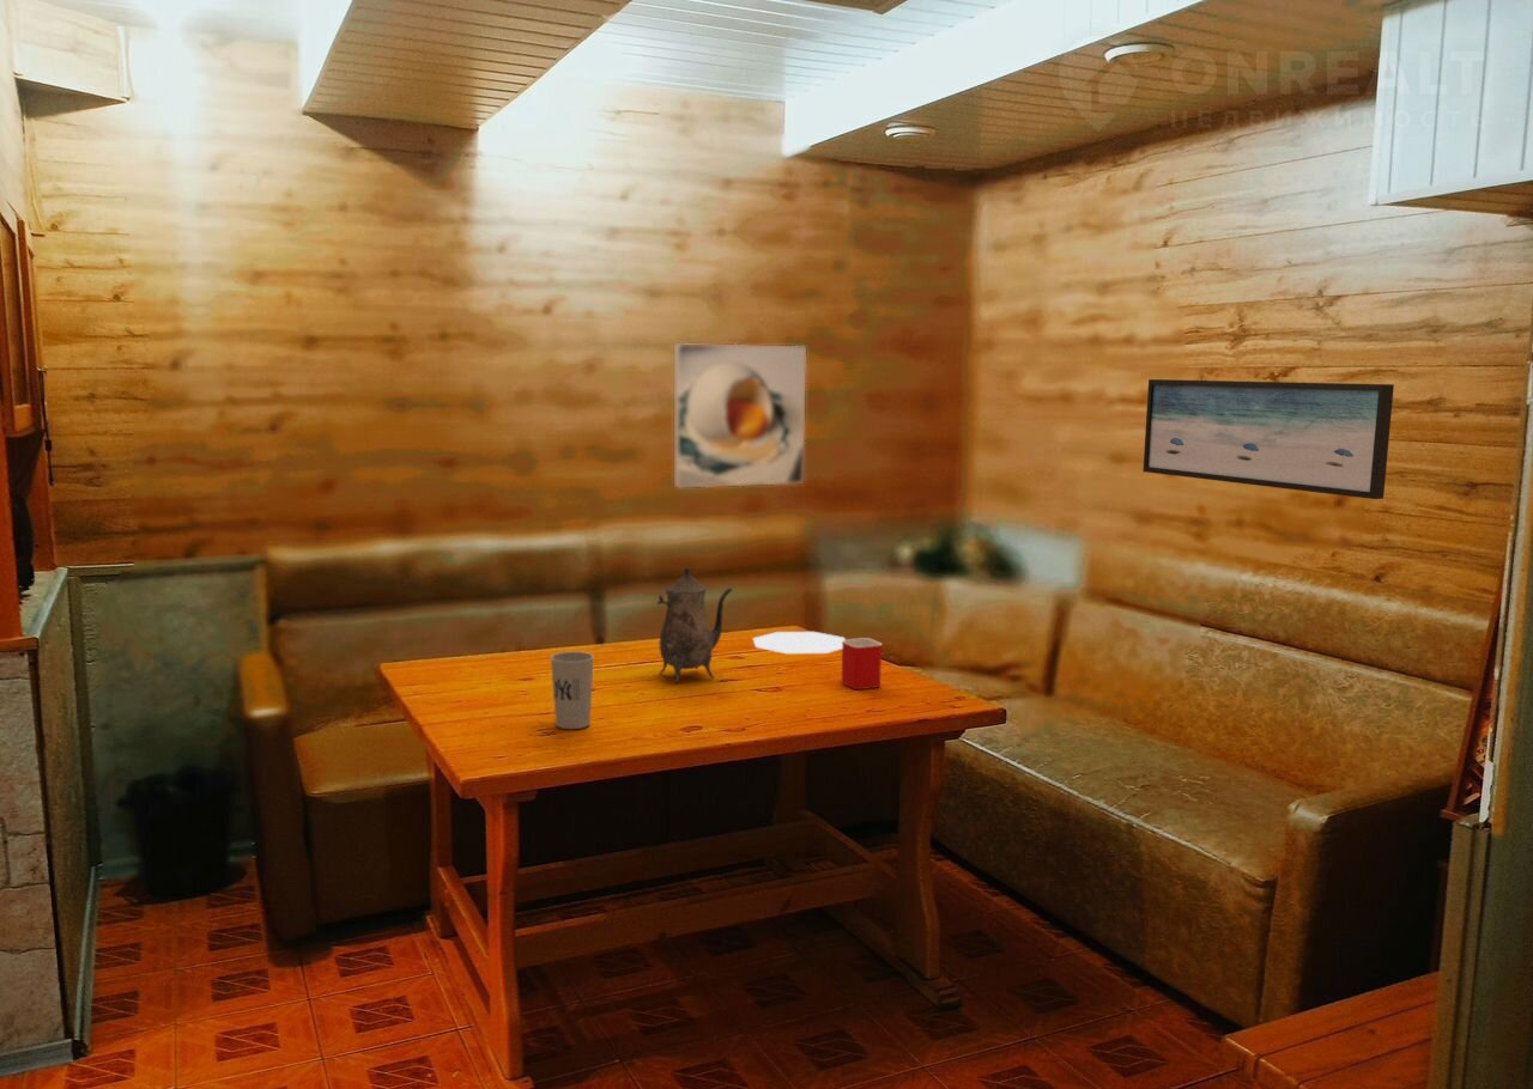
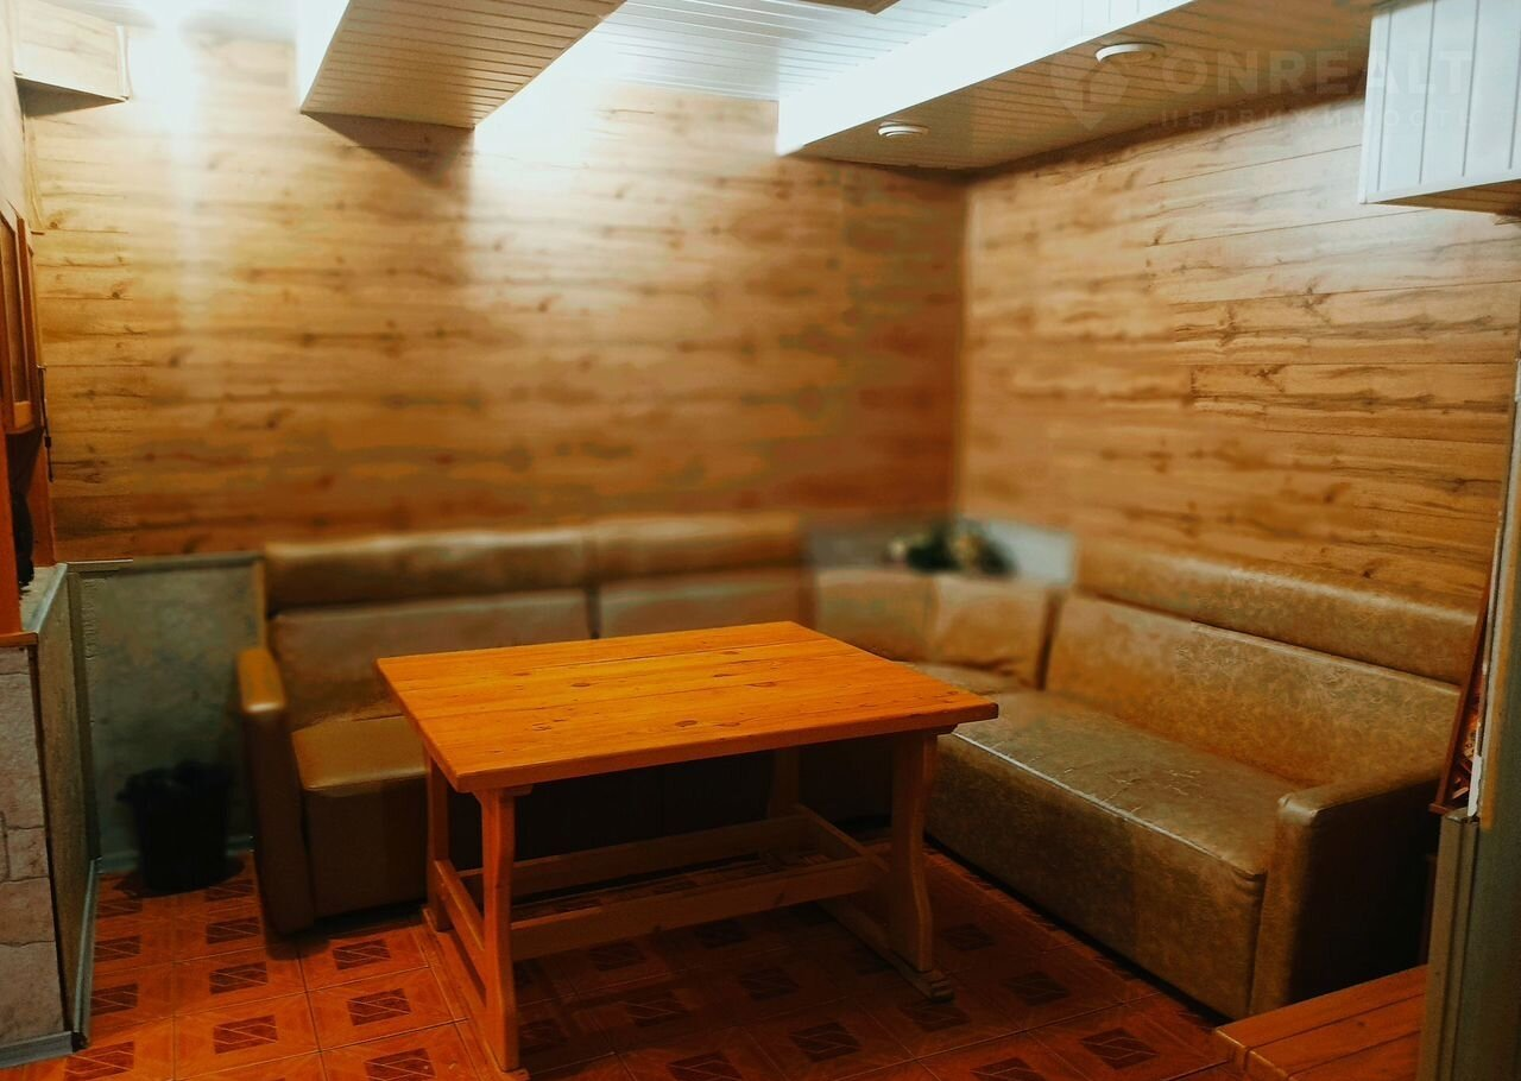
- plate (800, 640)
- mug (856, 662)
- wall art (1254, 432)
- teapot (695, 621)
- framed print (740, 415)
- cup (572, 690)
